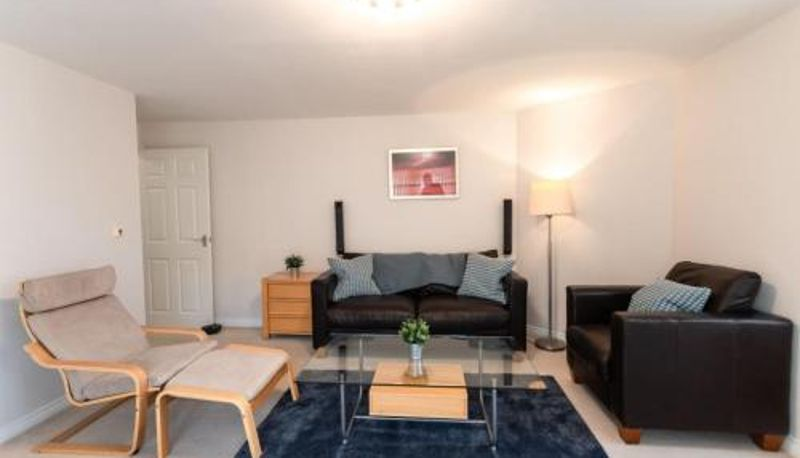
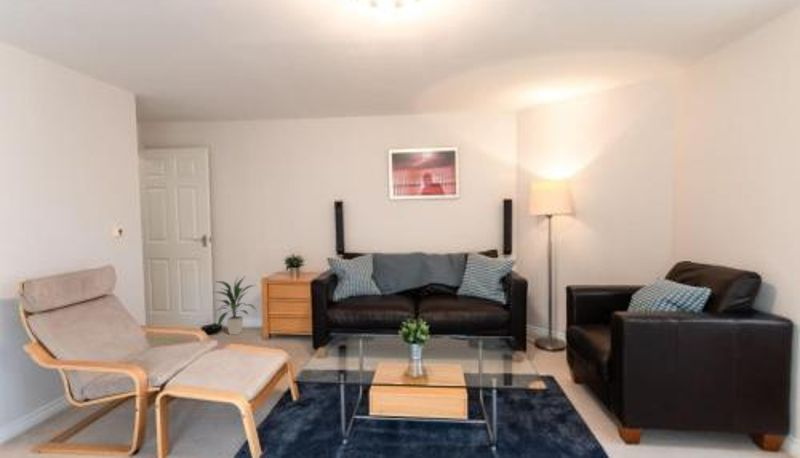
+ indoor plant (232, 304)
